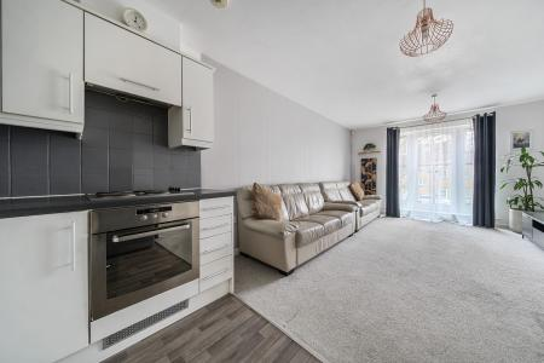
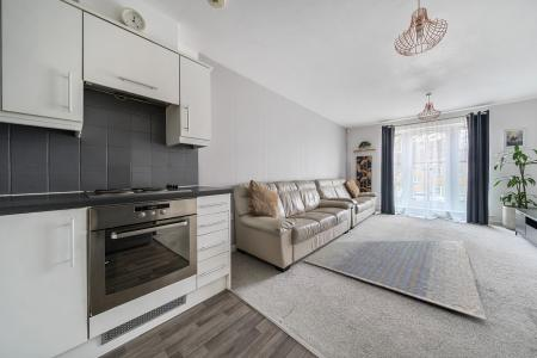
+ rug (394, 248)
